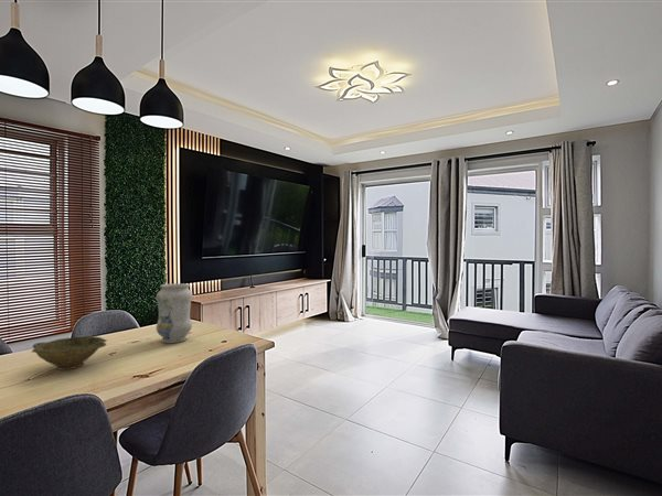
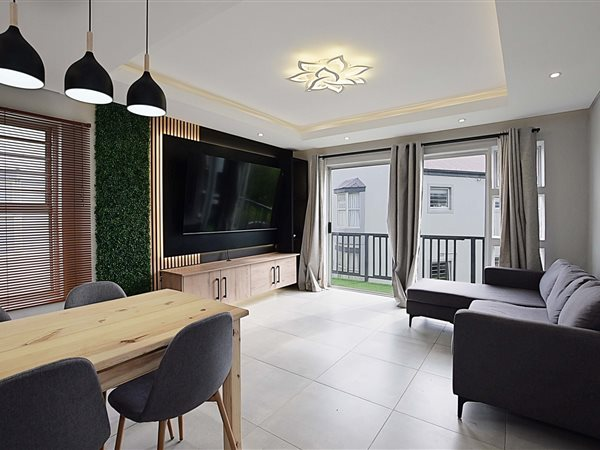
- vase (174, 312)
- bowl (71, 354)
